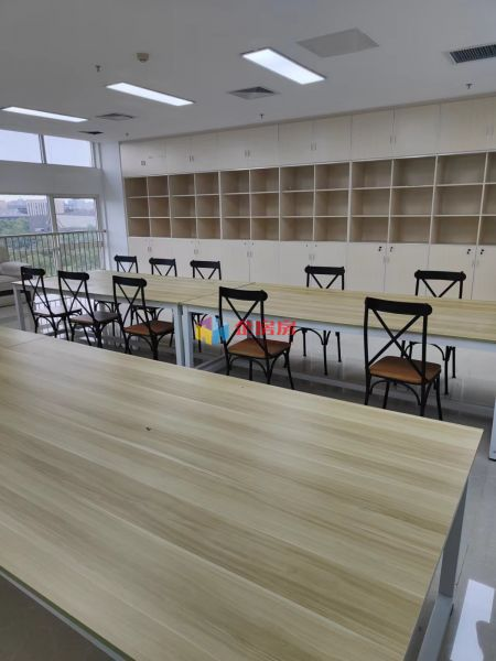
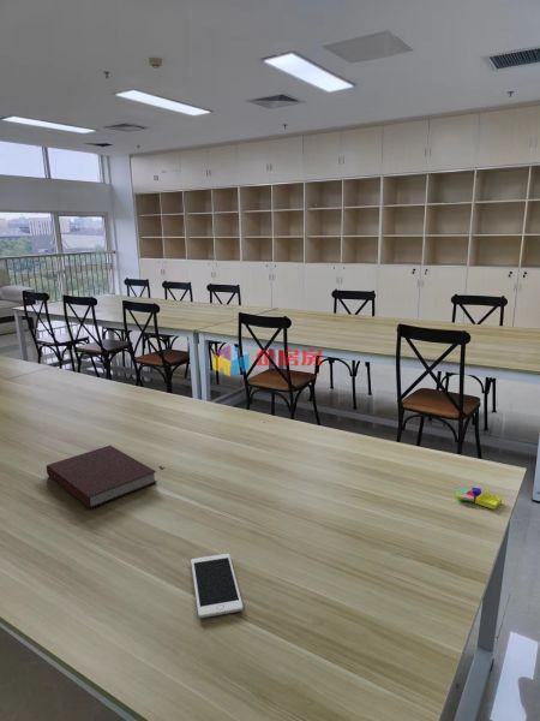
+ cell phone (215, 583)
+ sticky notes (476, 496)
+ notebook (100, 473)
